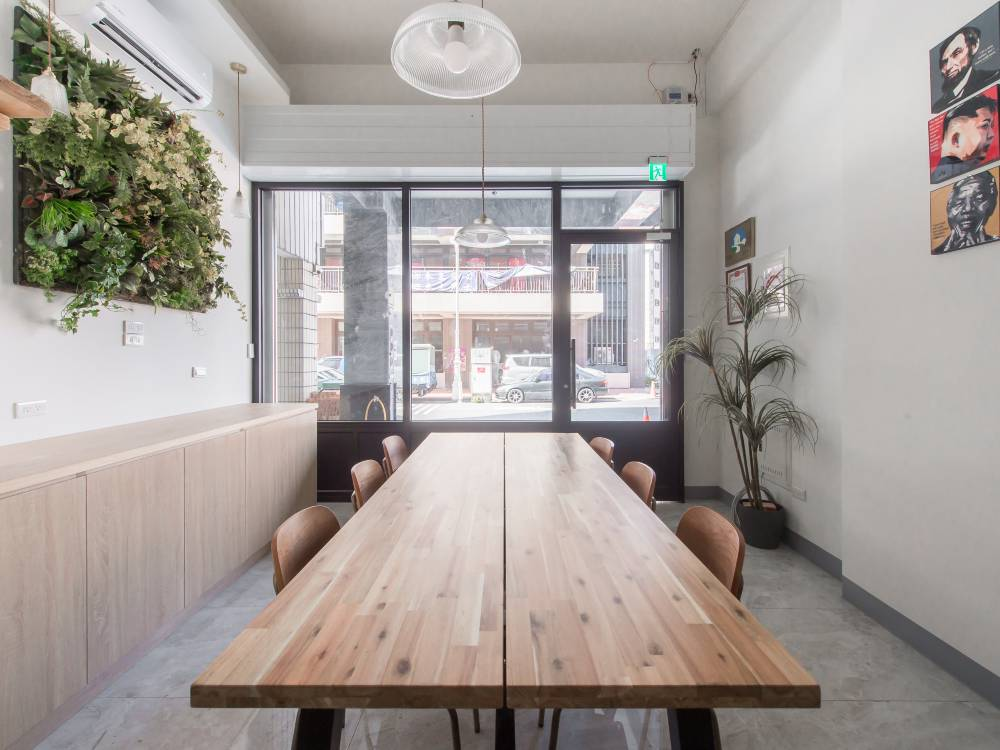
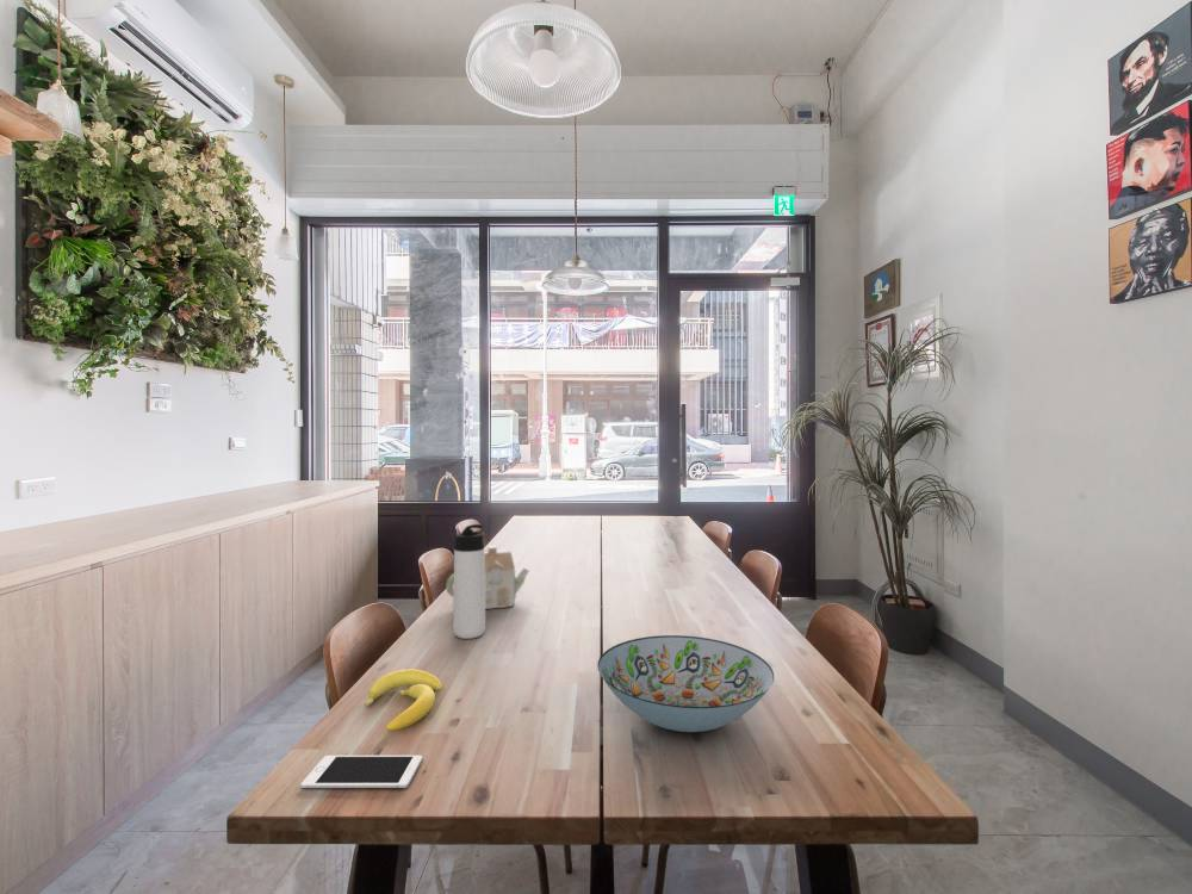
+ banana (402, 694)
+ thermos bottle (471, 579)
+ teapot (489, 575)
+ decorative bowl (683, 691)
+ cell phone (364, 770)
